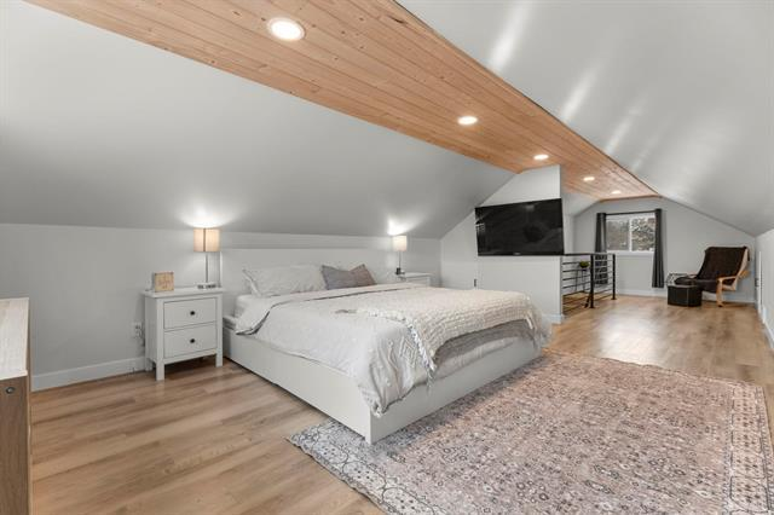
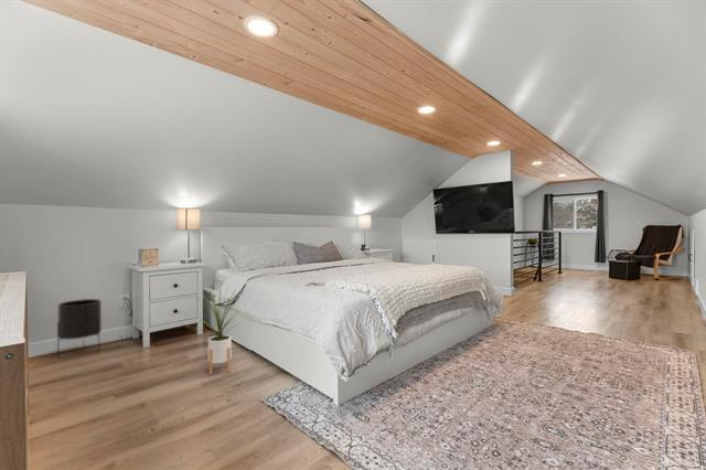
+ house plant (220, 328)
+ planter (79, 327)
